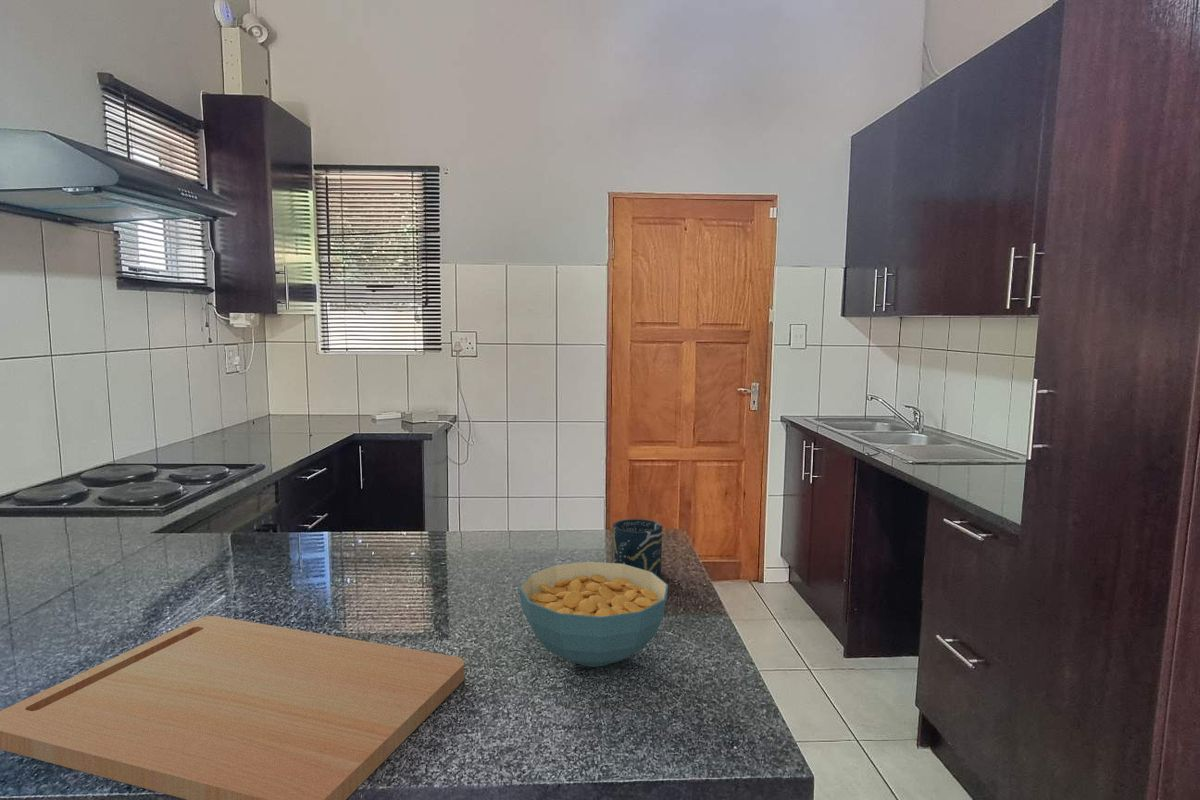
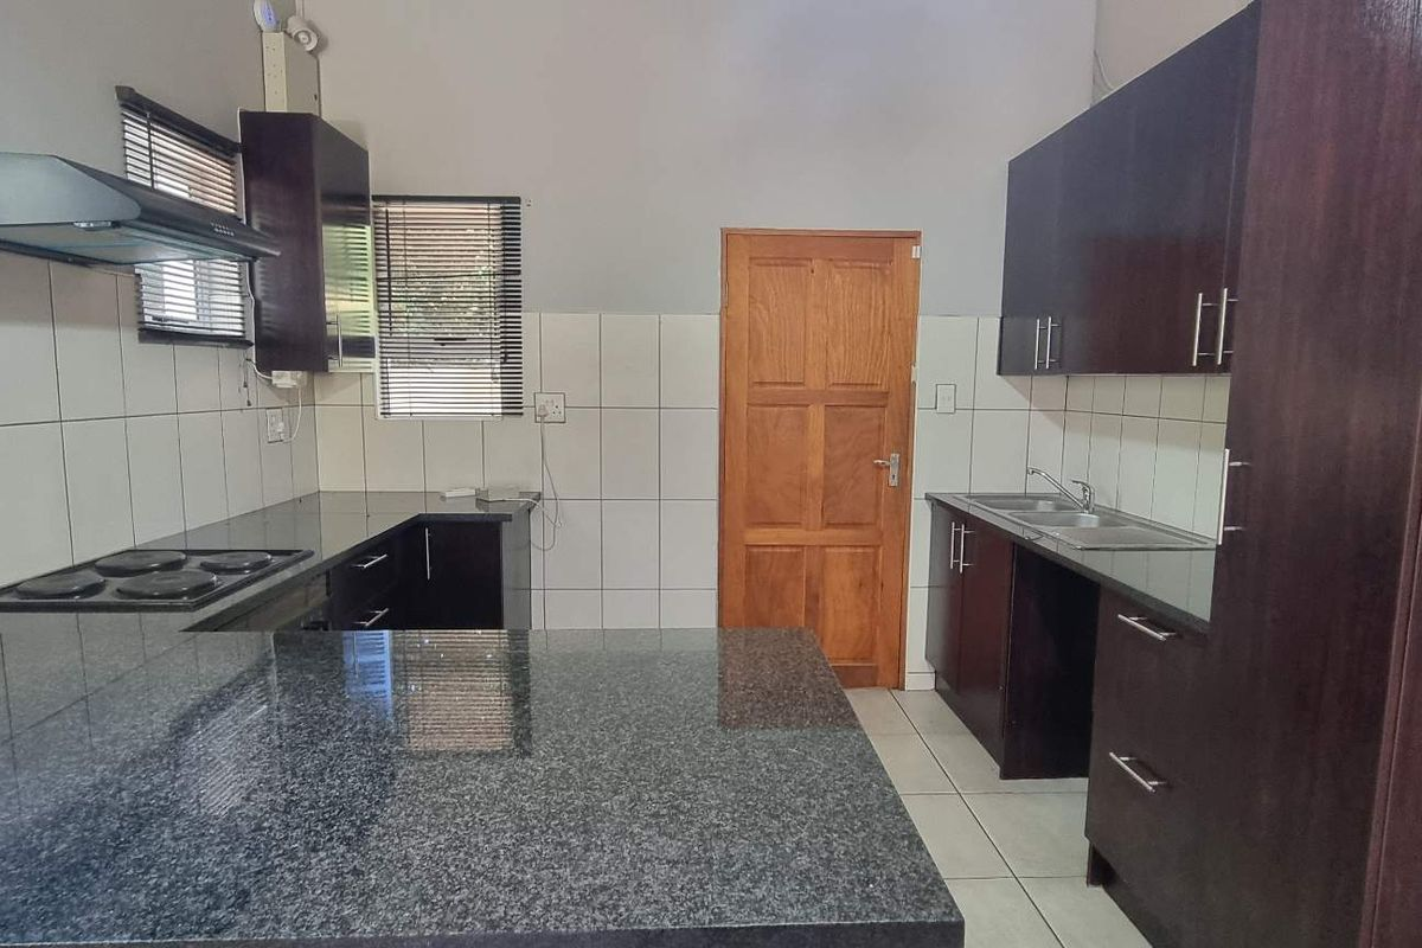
- cup (634, 552)
- cutting board (246, 696)
- cereal bowl (594, 621)
